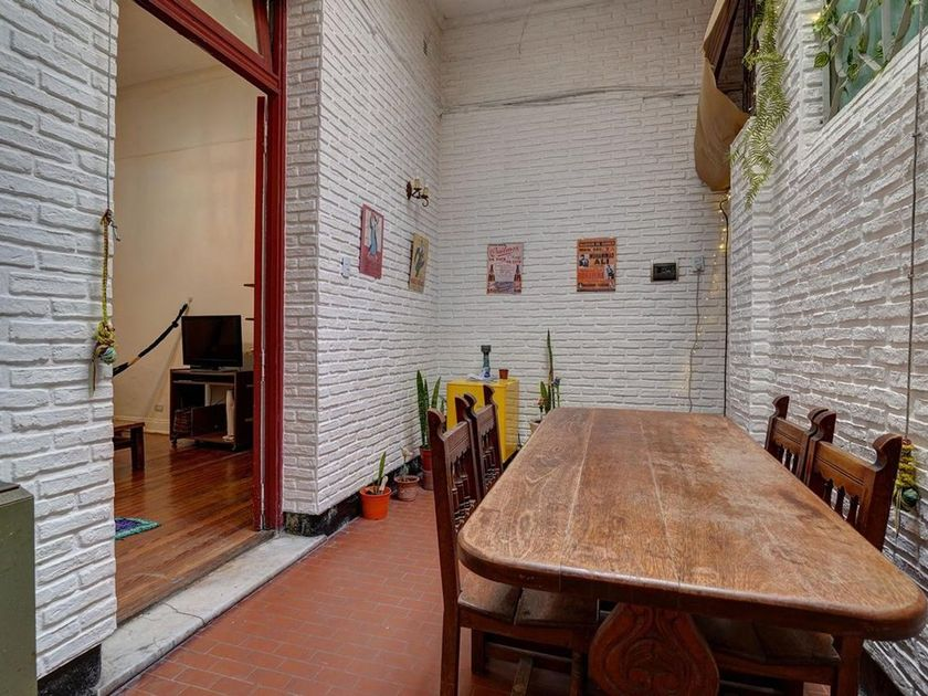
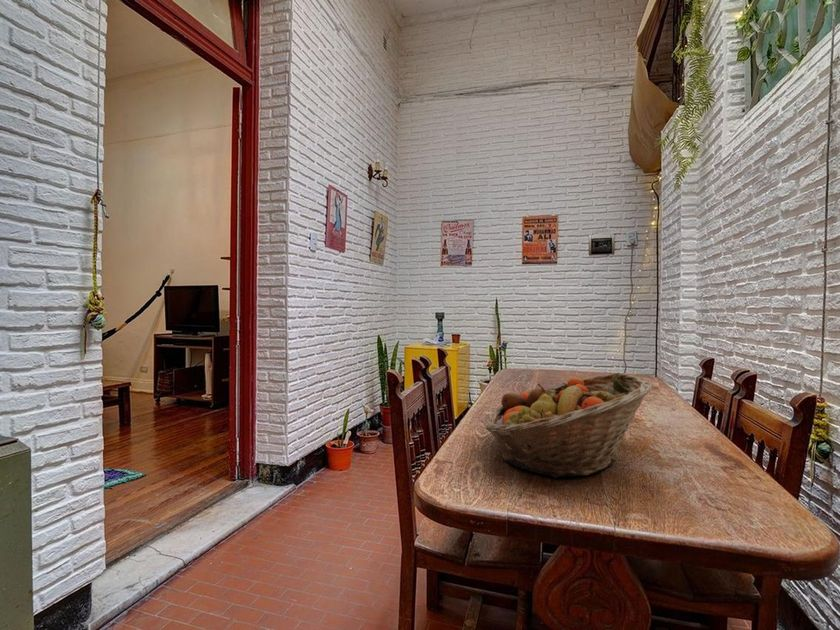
+ fruit basket (564, 414)
